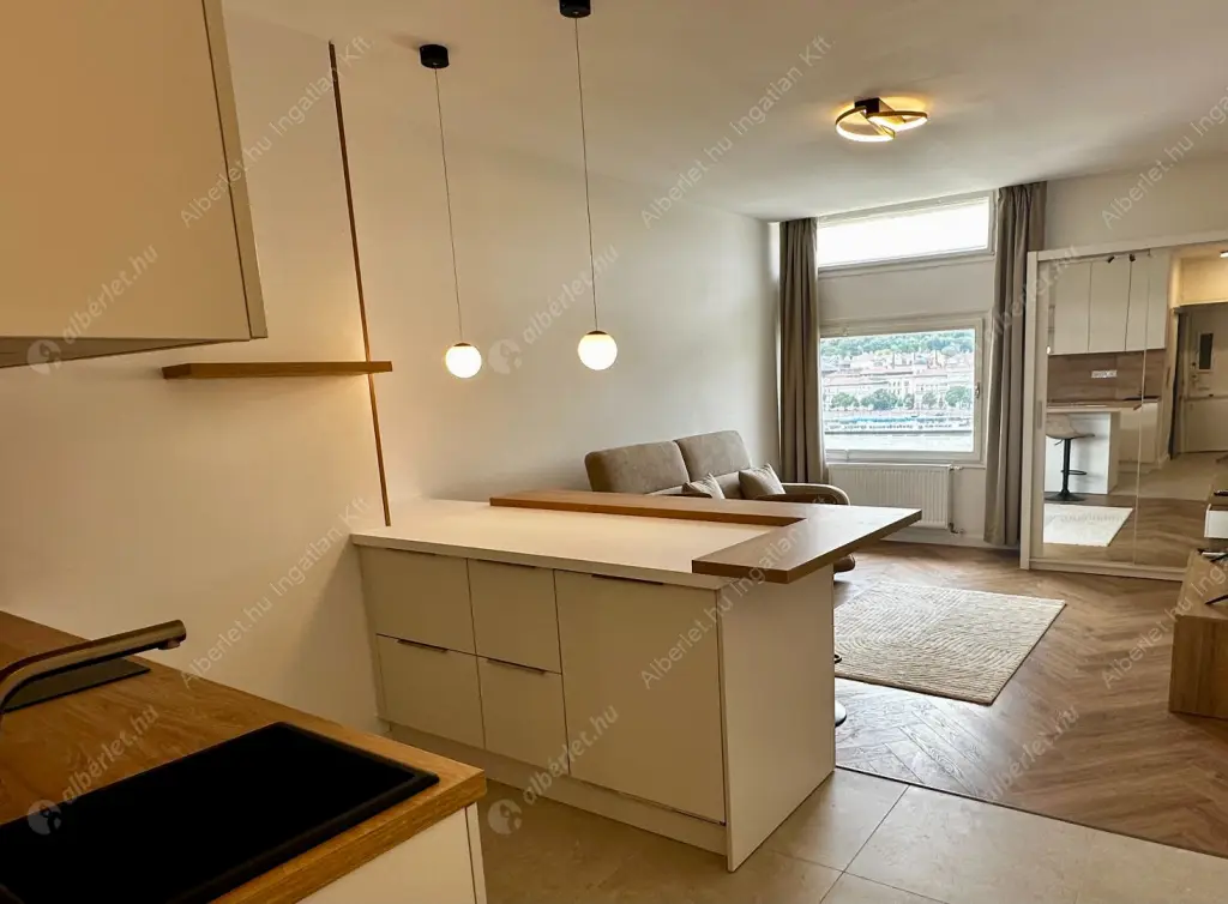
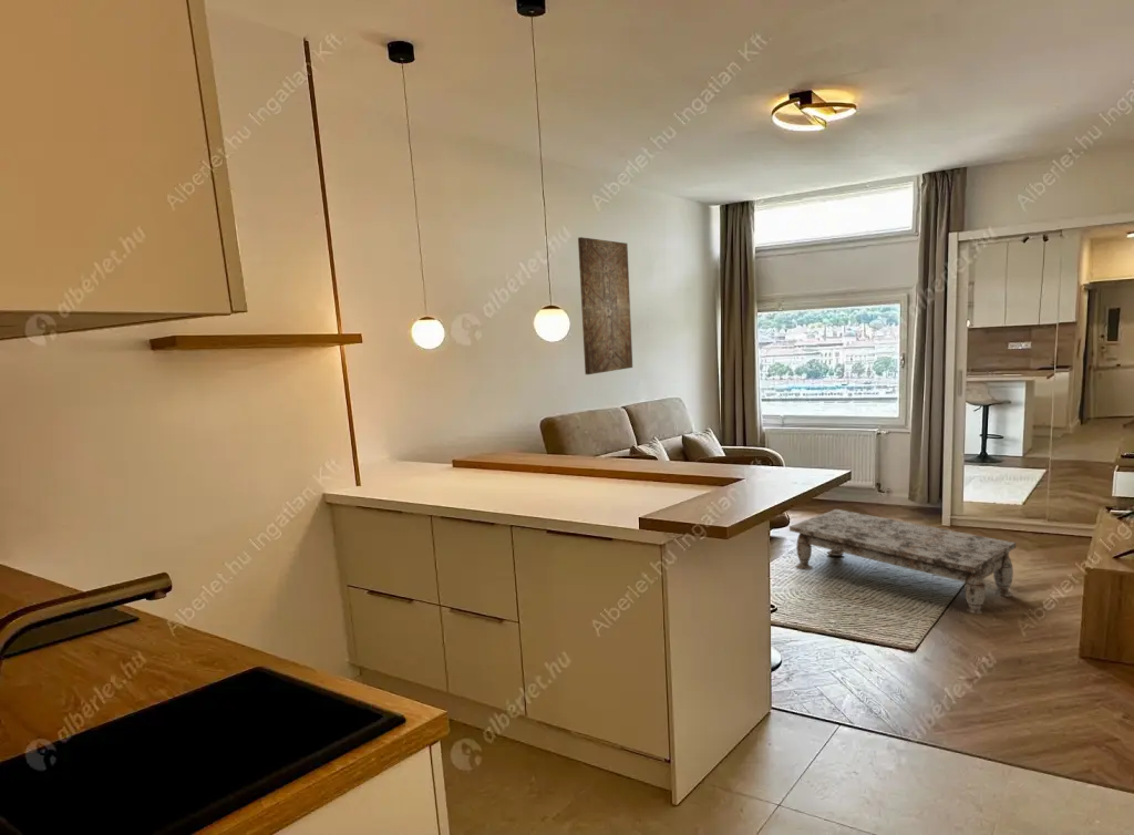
+ coffee table (896, 556)
+ wall art (607, 306)
